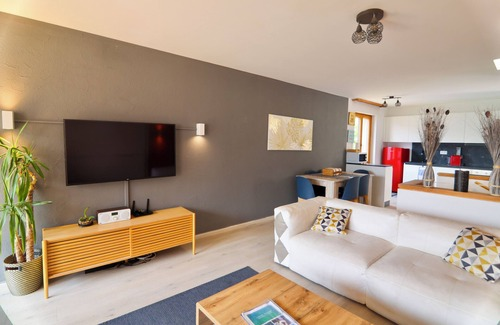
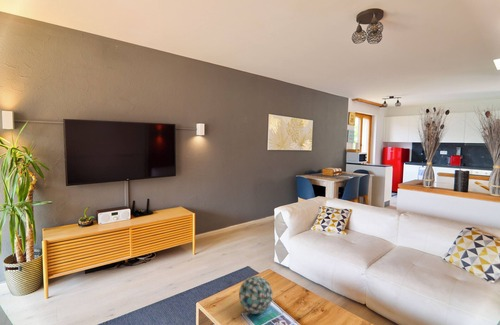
+ decorative ball (255, 294)
